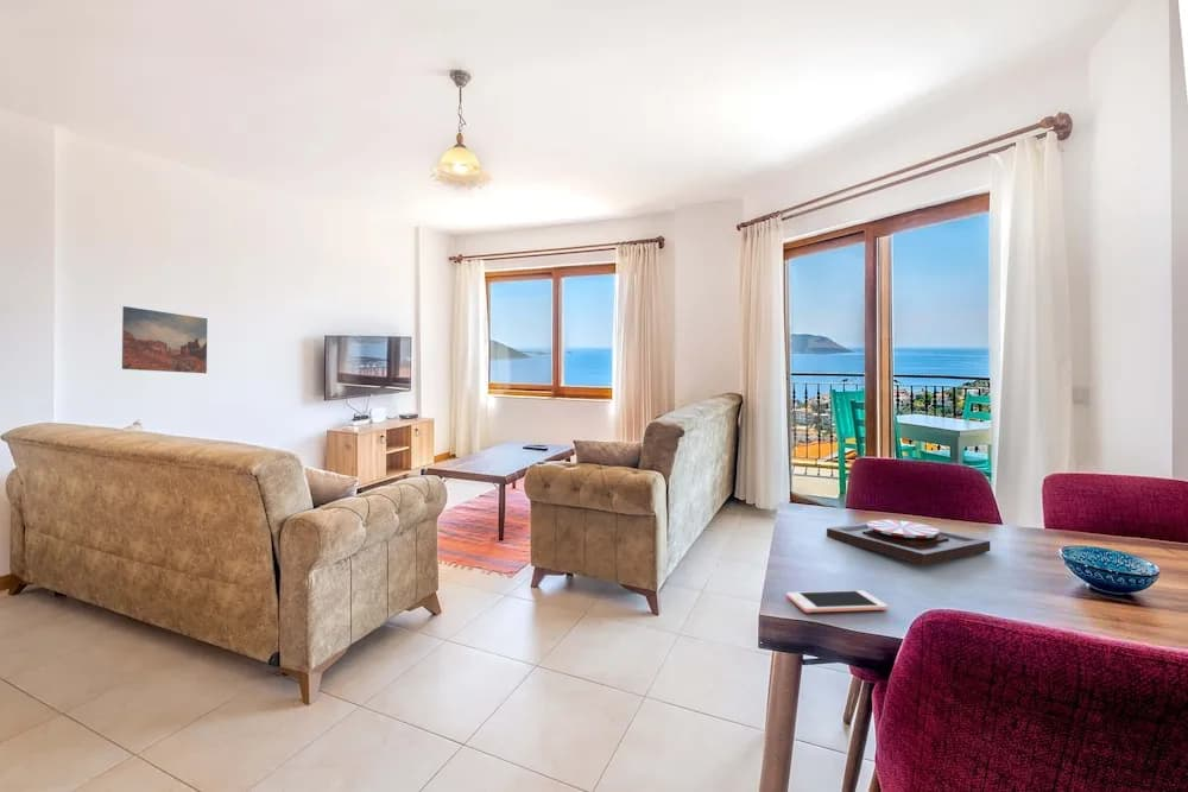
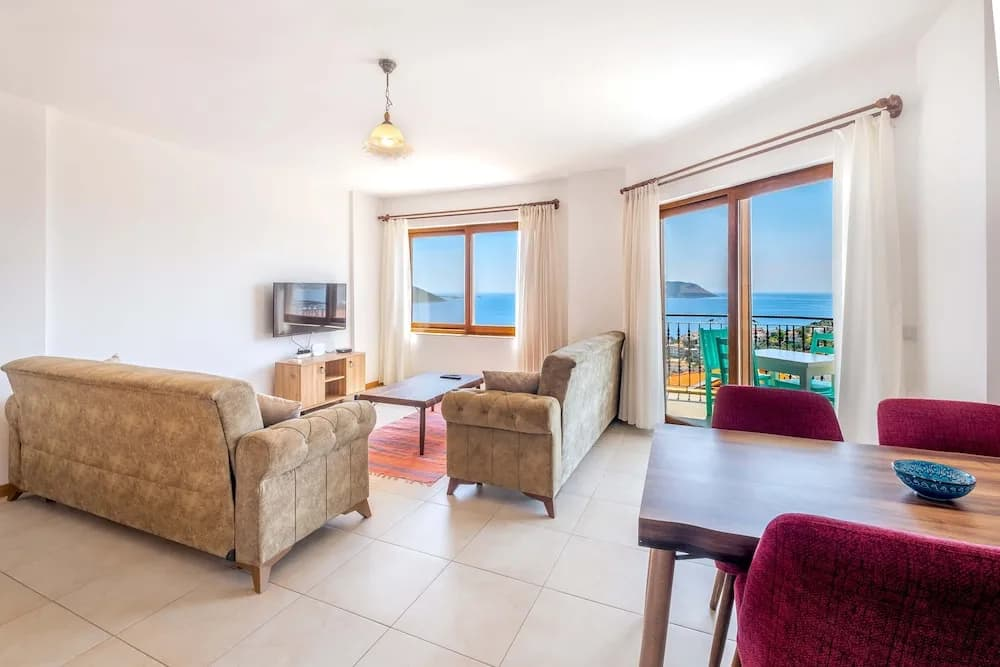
- cell phone (835, 601)
- wall art (168, 342)
- plate (904, 536)
